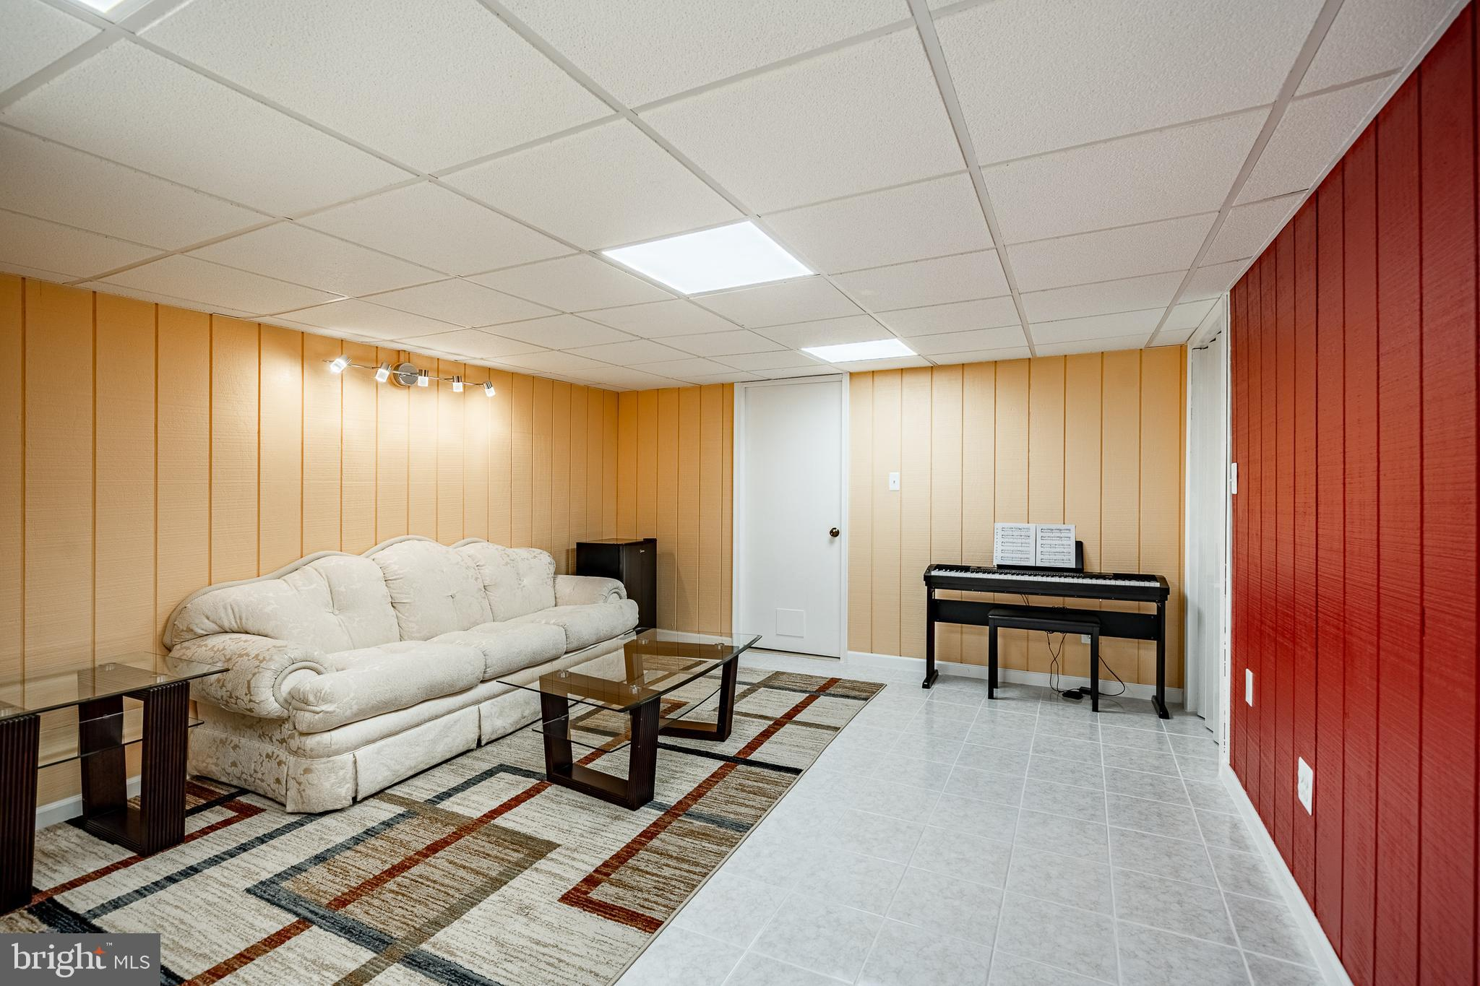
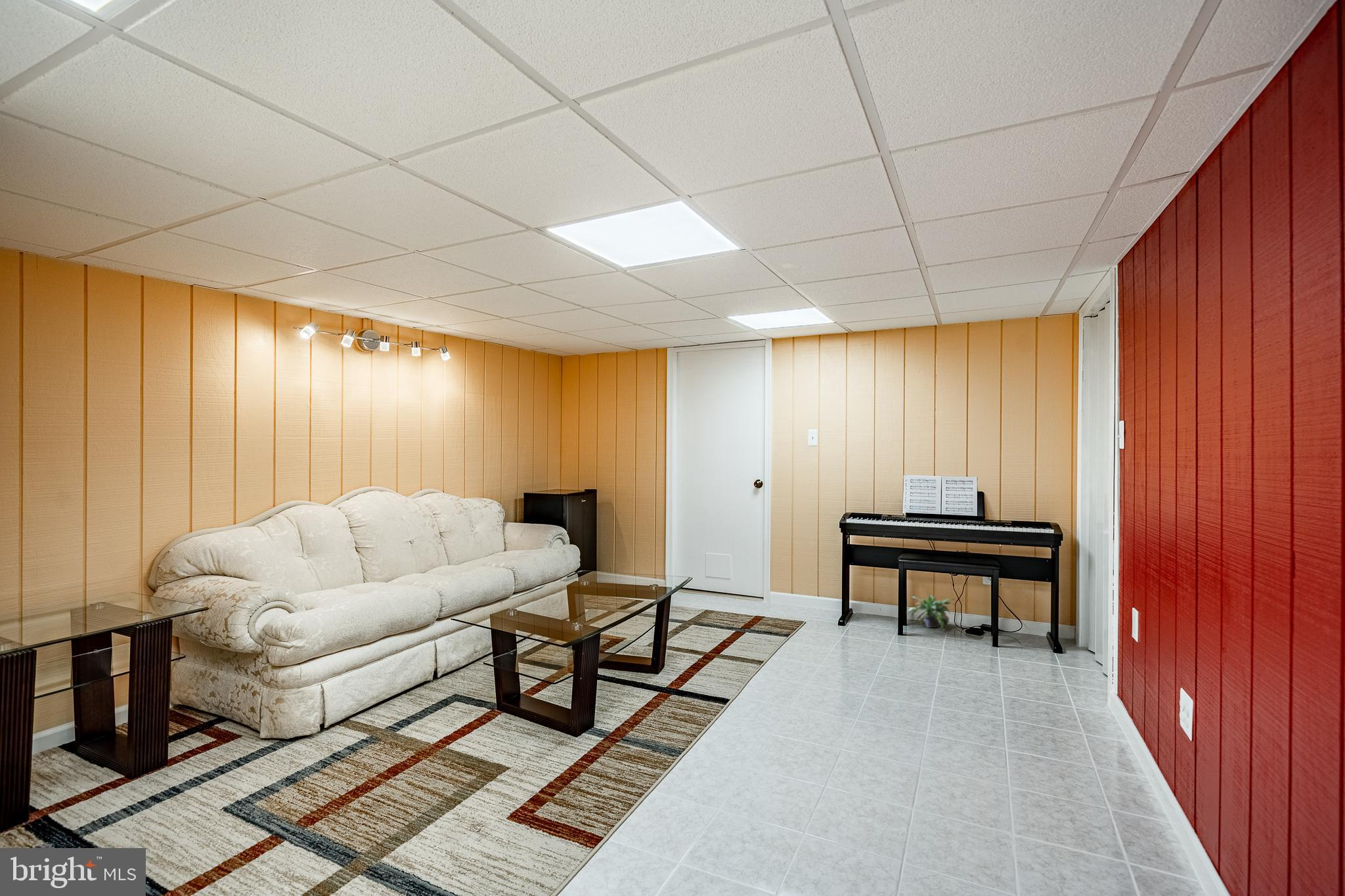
+ potted plant (931, 610)
